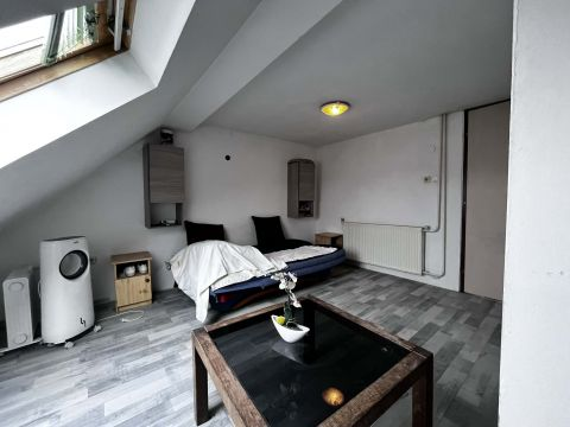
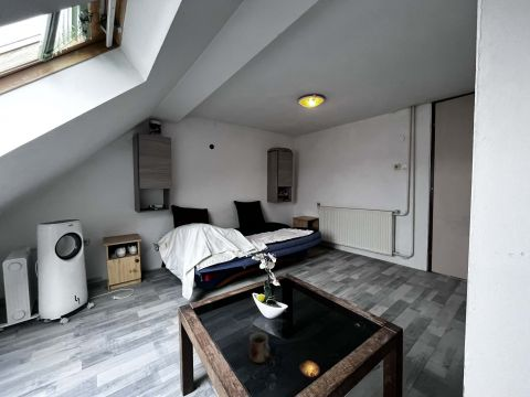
+ mug (259, 346)
